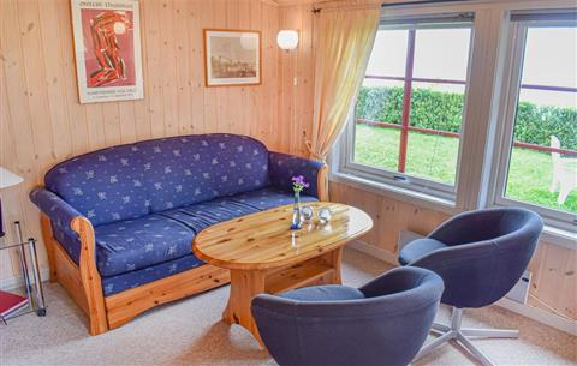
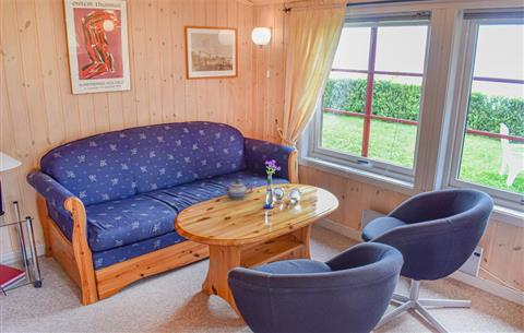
+ teapot (237, 189)
